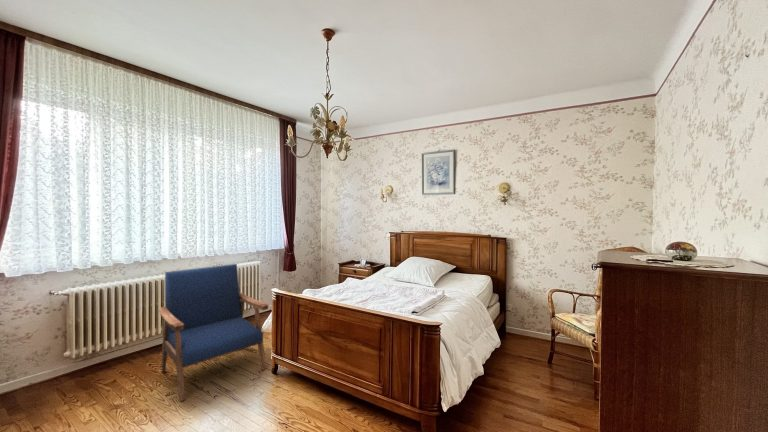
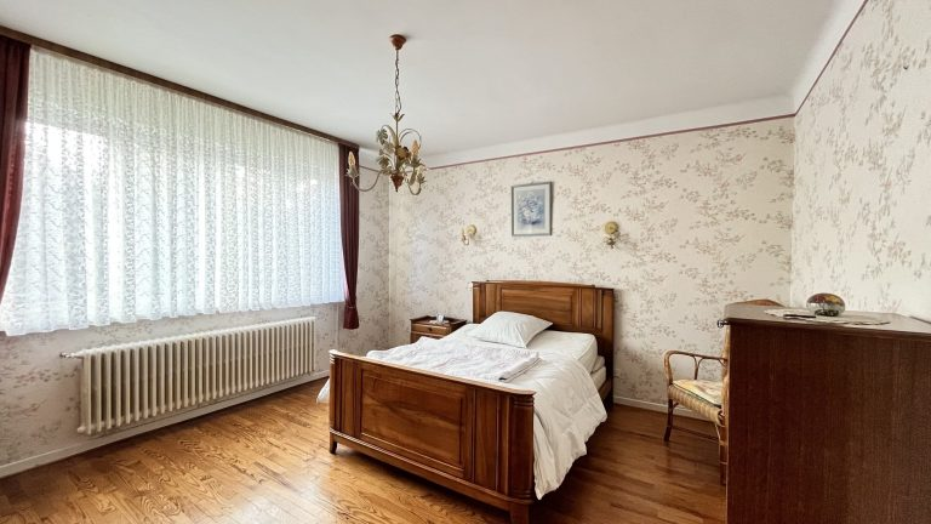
- armchair (213, 321)
